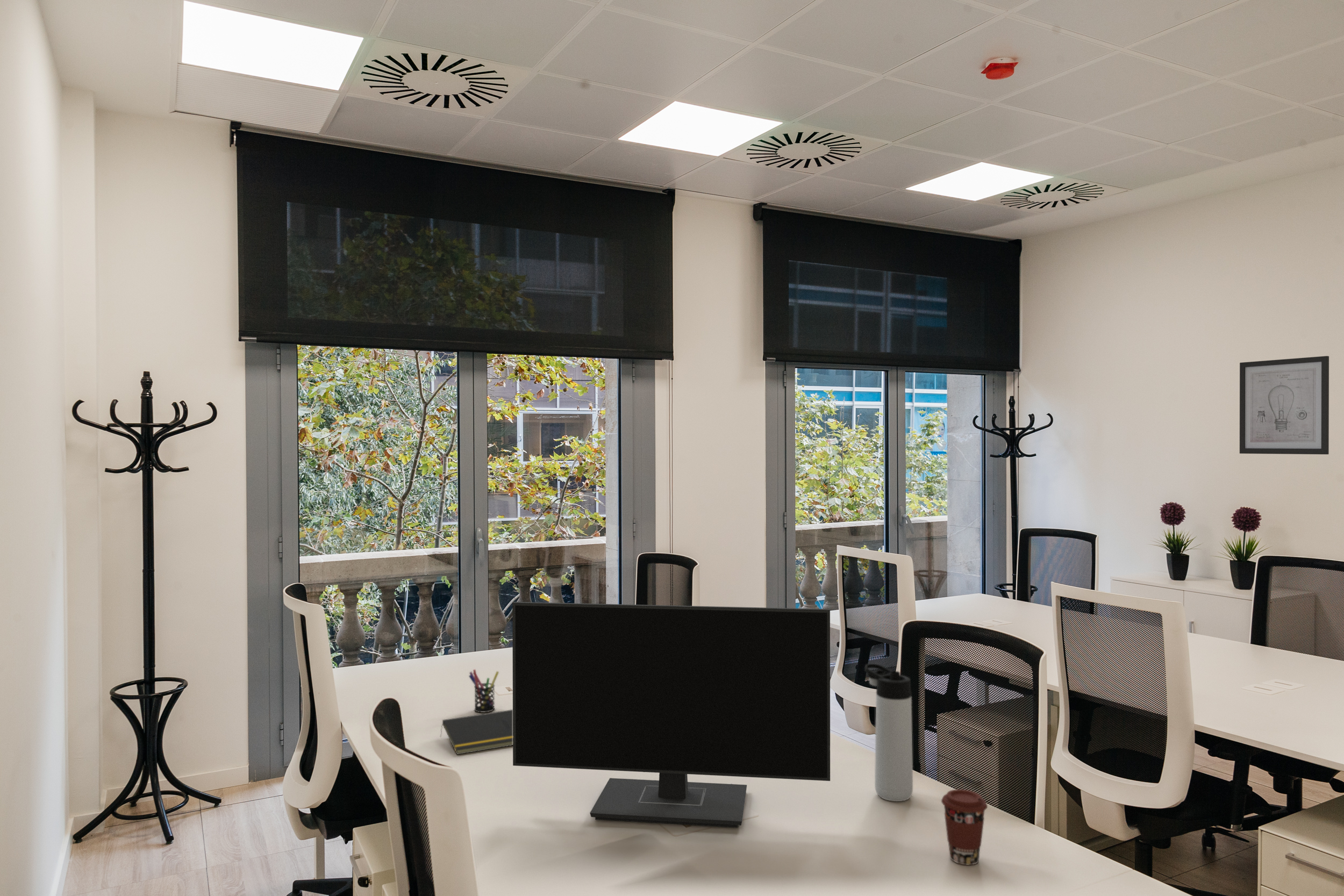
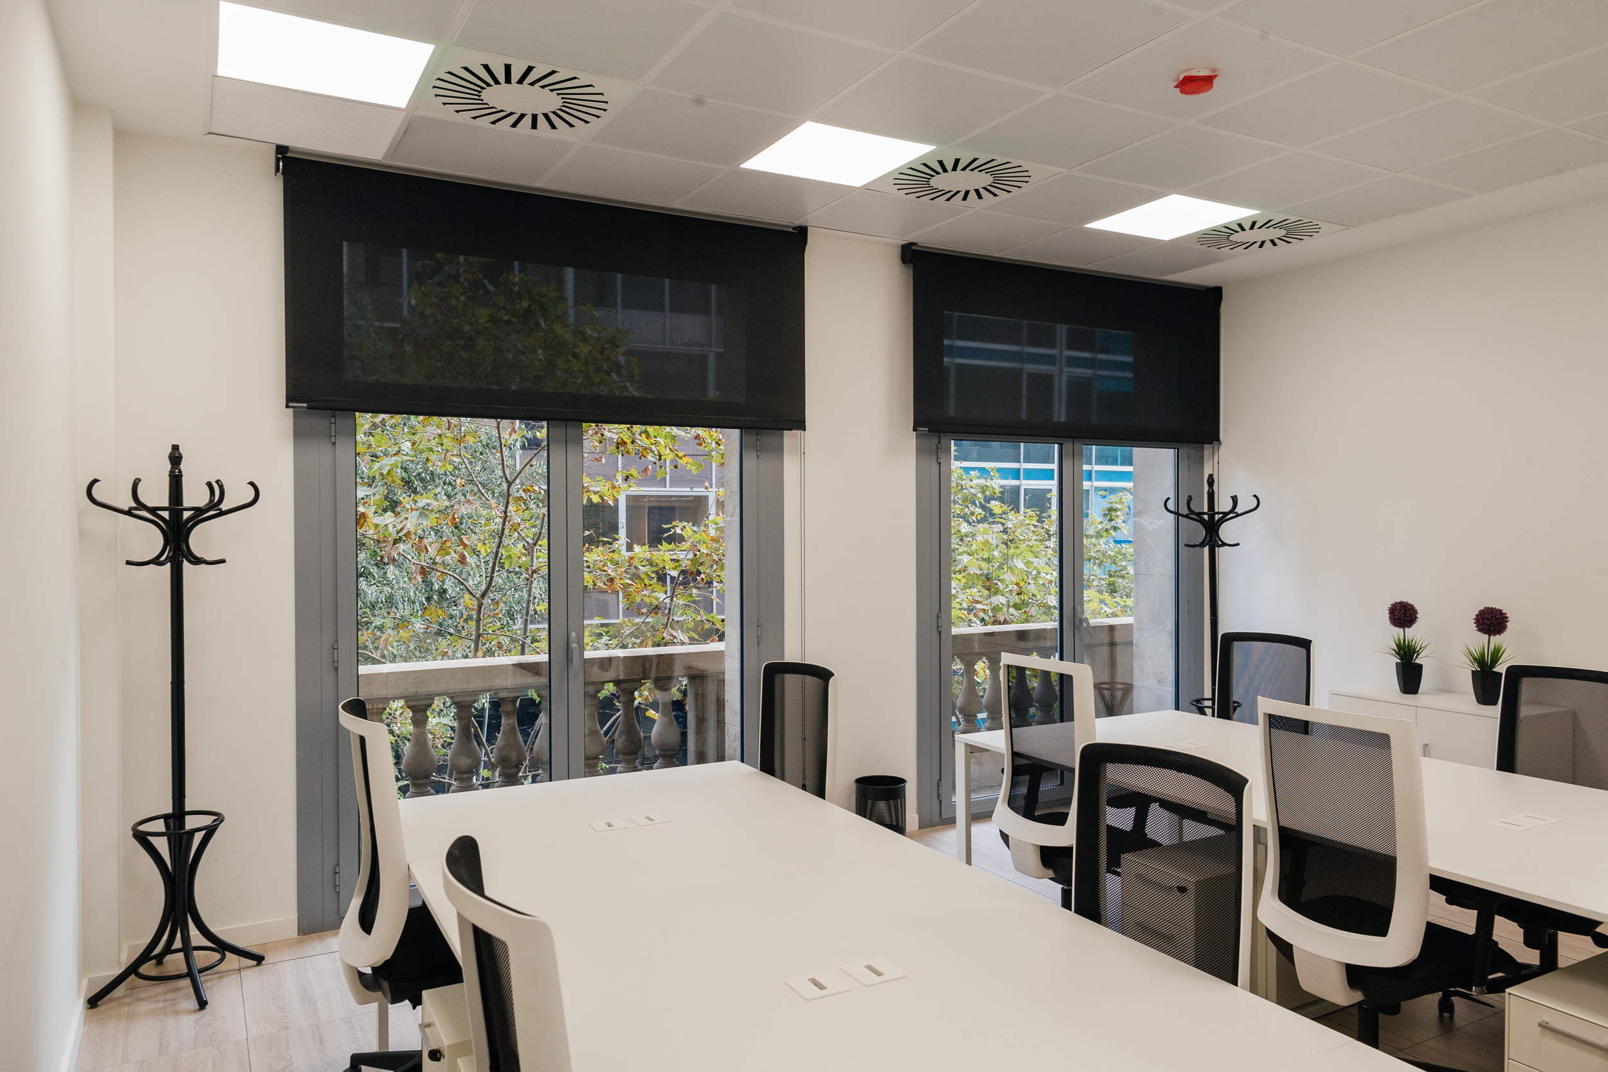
- notepad (492, 730)
- monitor (671, 703)
- wall art (1282, 406)
- pen holder (484, 690)
- thermos bottle (887, 730)
- coffee cup (964, 827)
